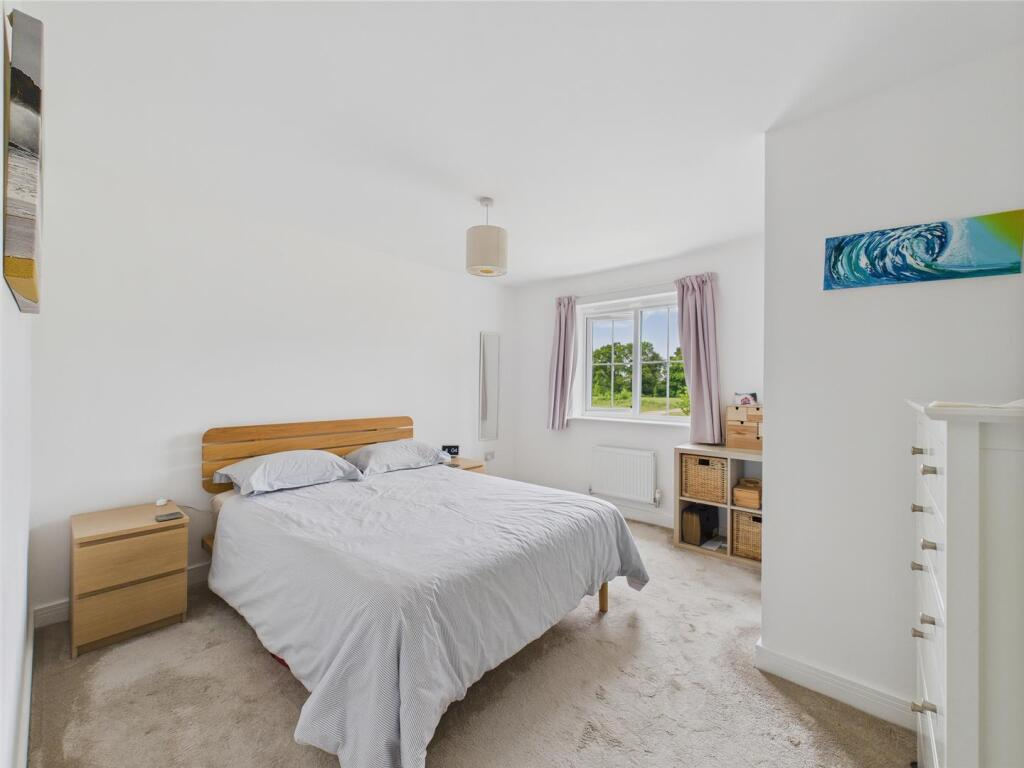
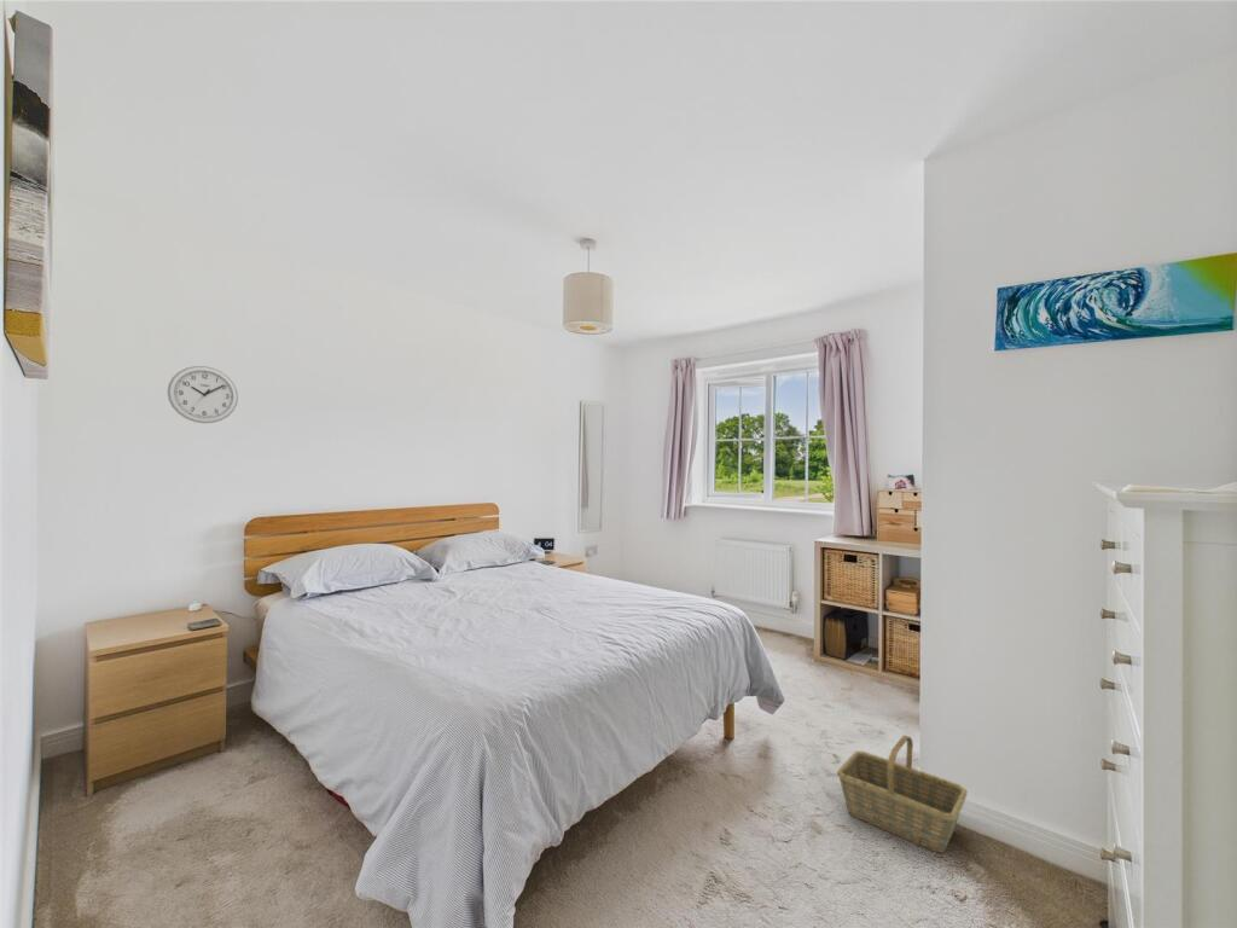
+ wall clock (204, 394)
+ basket (900, 782)
